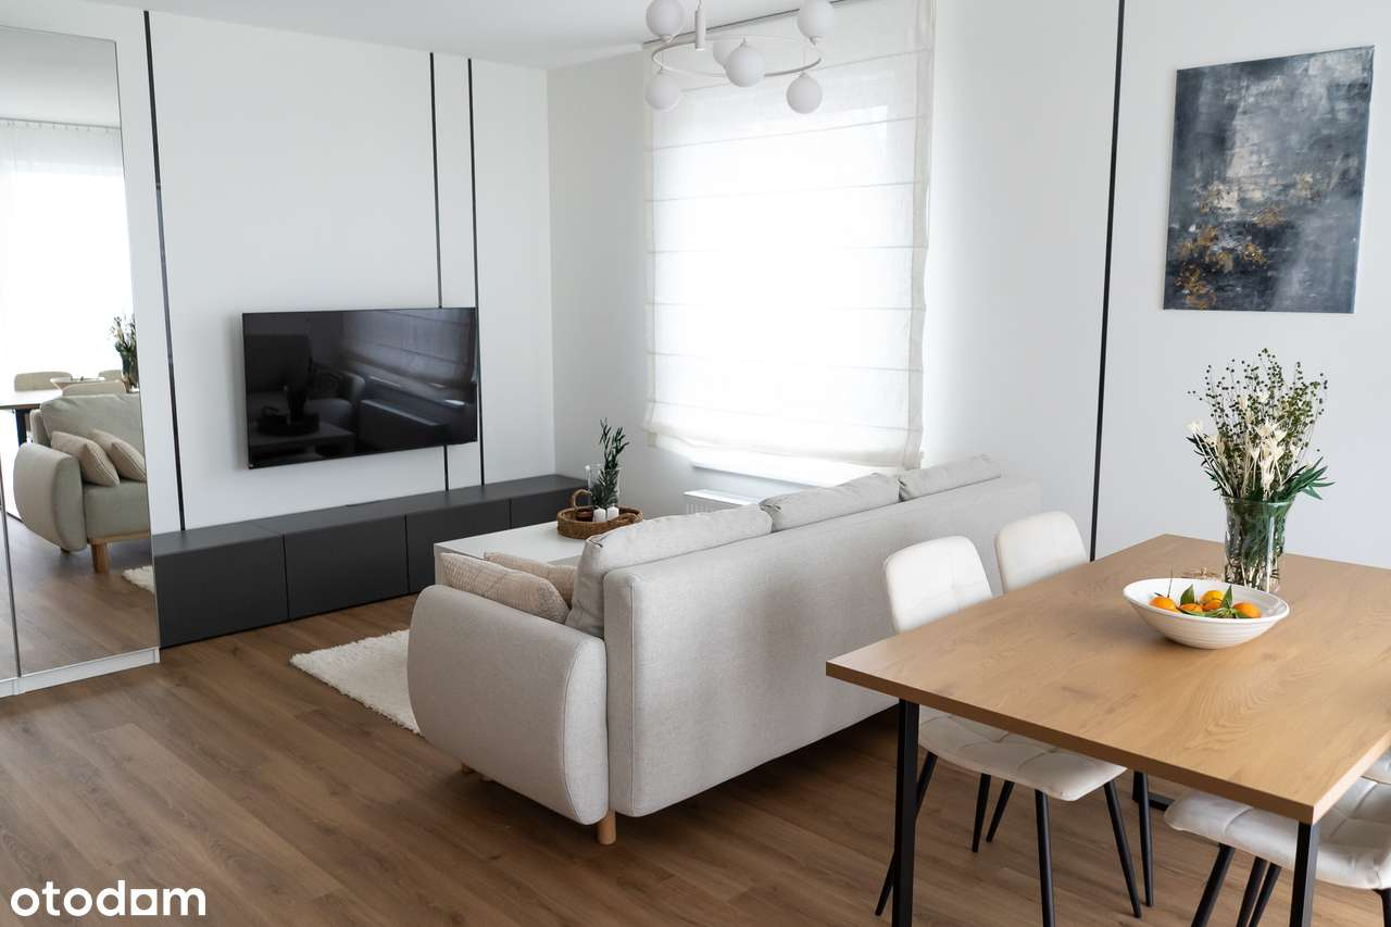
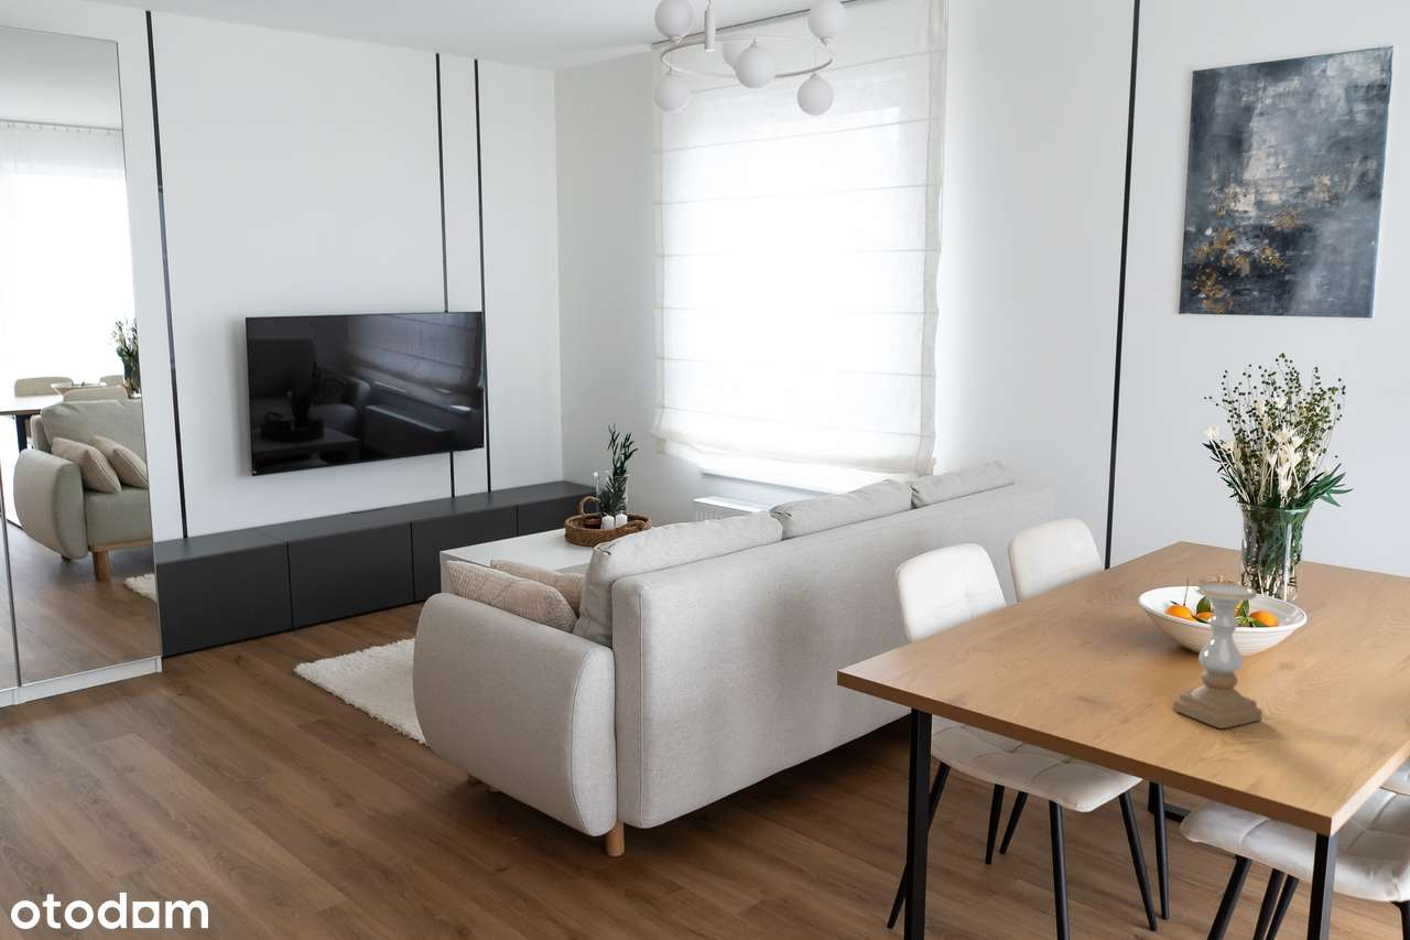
+ candle holder (1221, 651)
